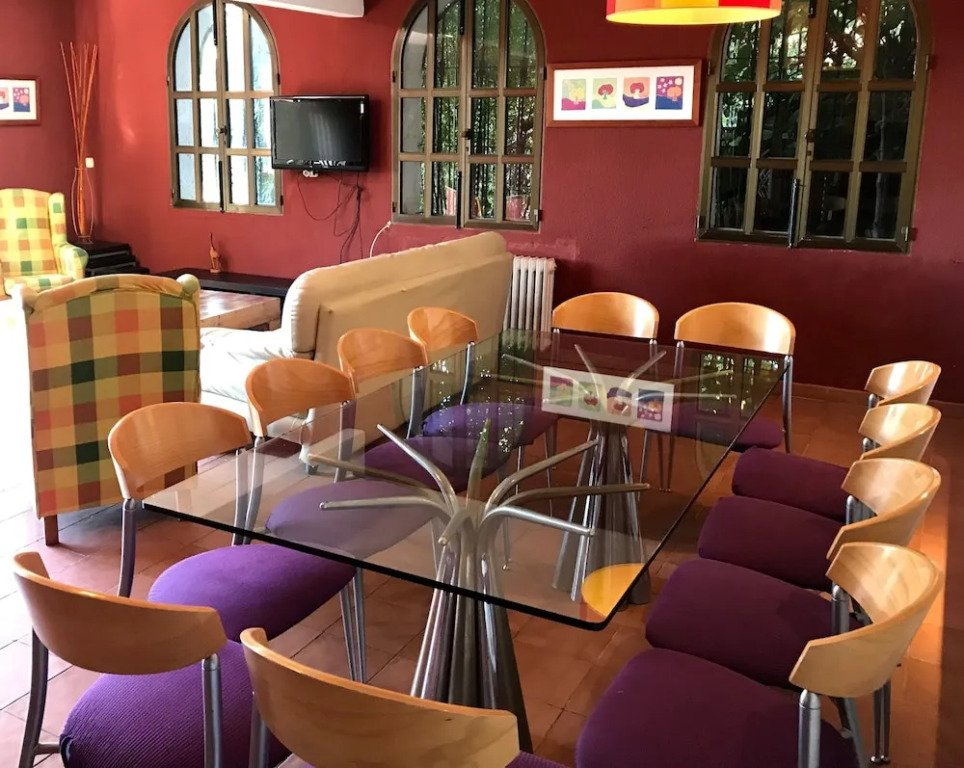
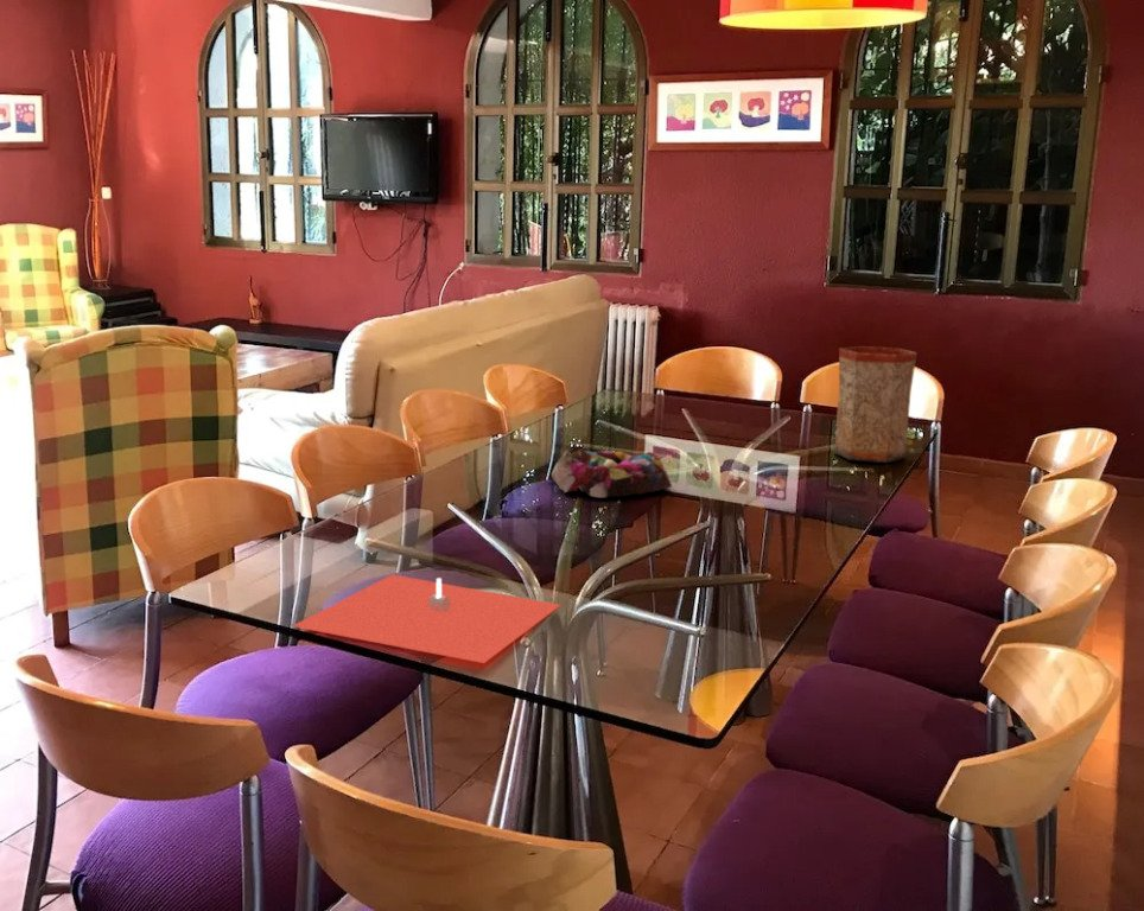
+ vase (873, 403)
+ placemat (439, 594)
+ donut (611, 469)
